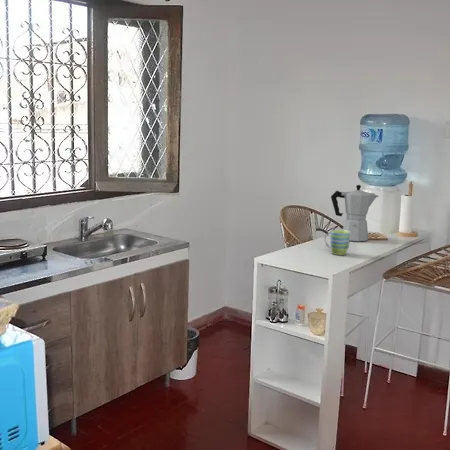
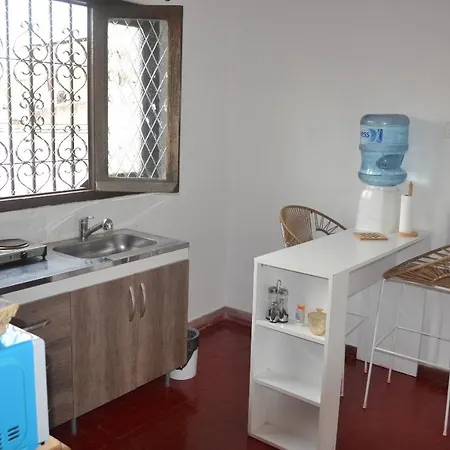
- moka pot (353, 211)
- mug (336, 241)
